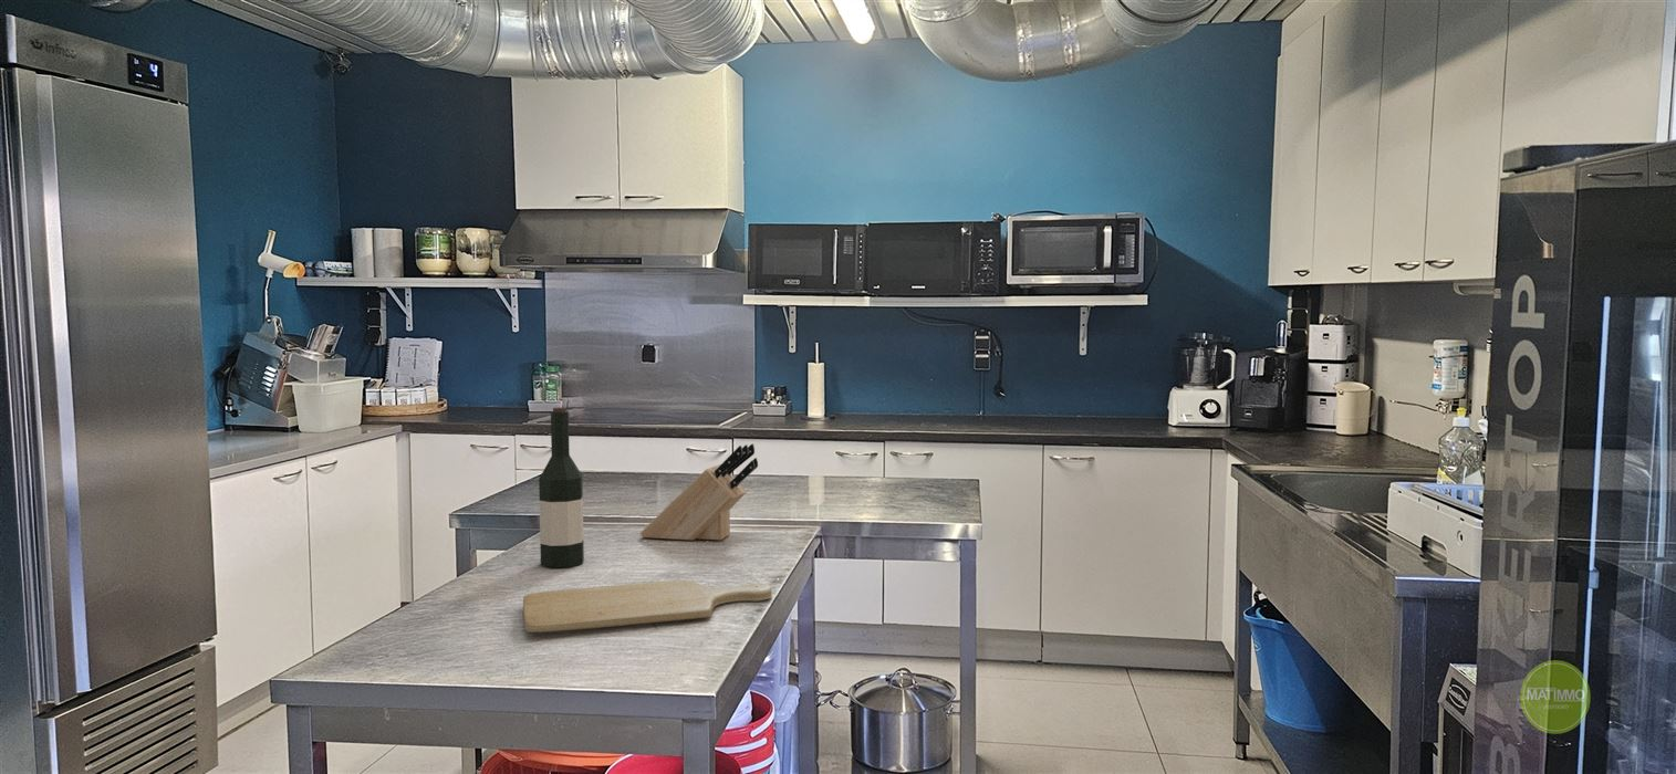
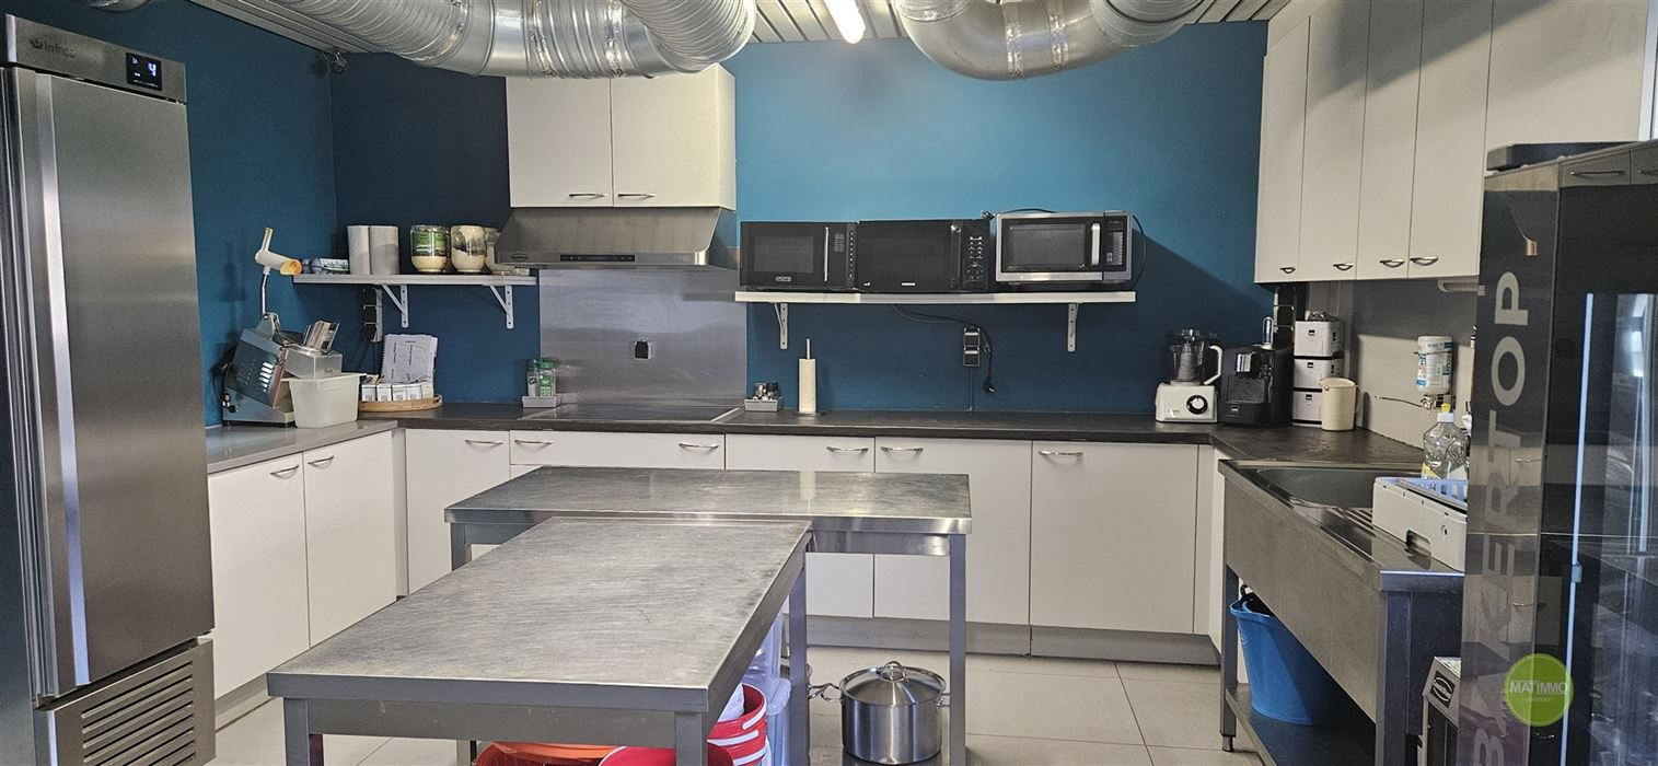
- chopping board (652, 602)
- wine bottle (561, 485)
- knife block (701, 489)
